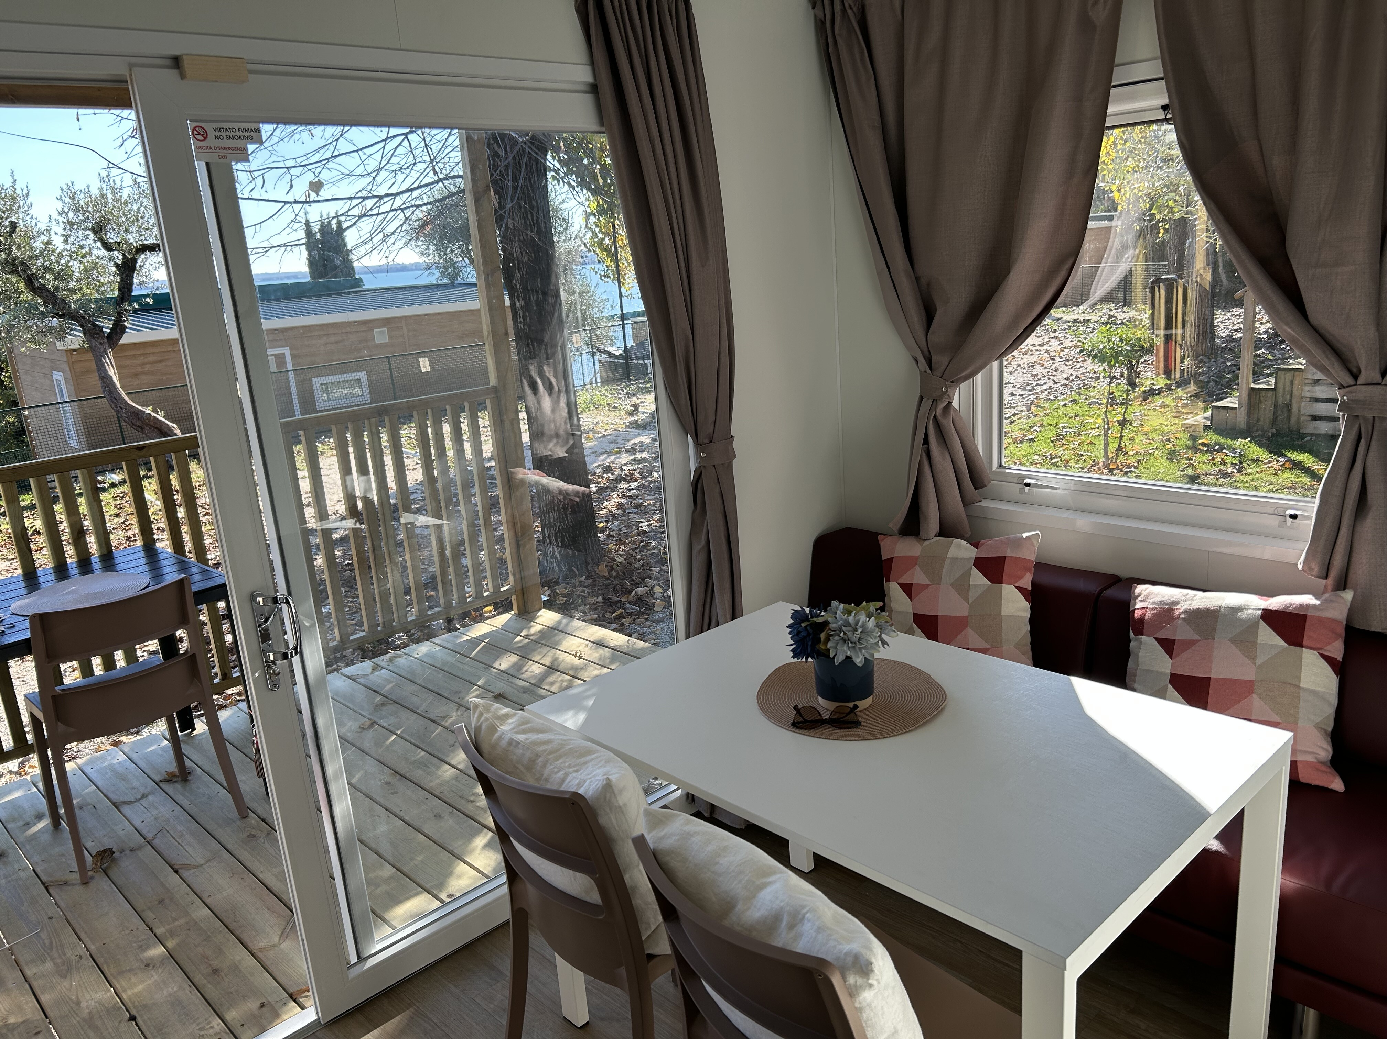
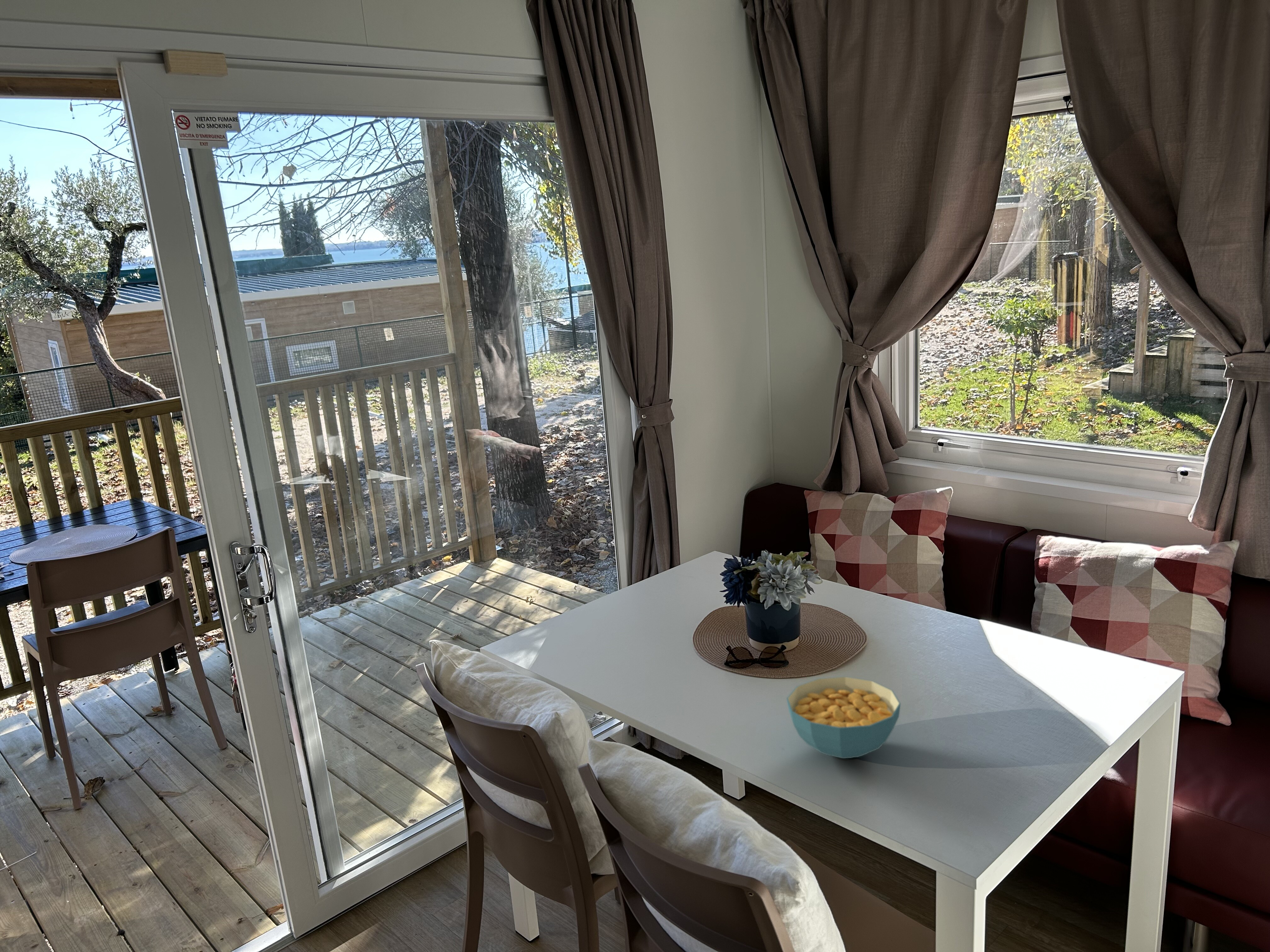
+ cereal bowl (843, 725)
